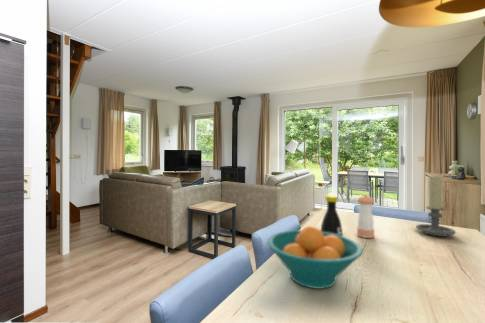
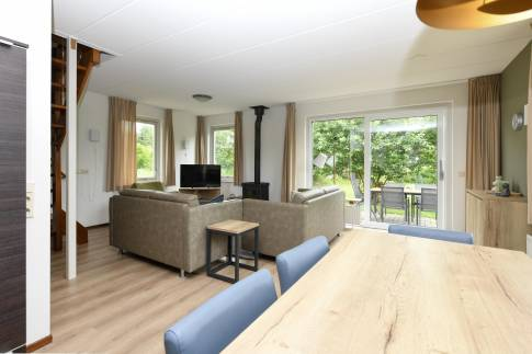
- fruit bowl (312, 252)
- bottle (331, 217)
- candle holder (435, 204)
- pepper shaker (365, 215)
